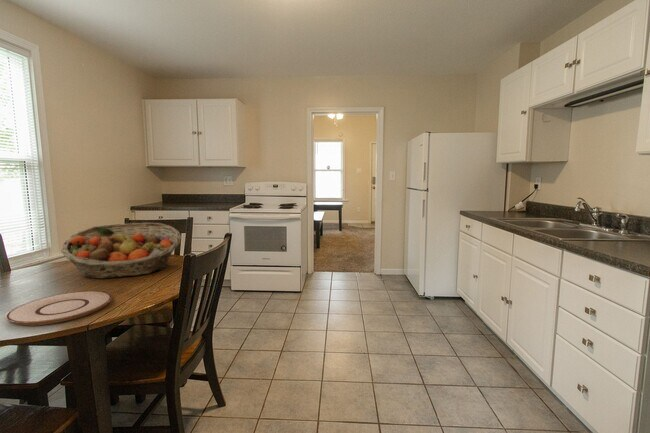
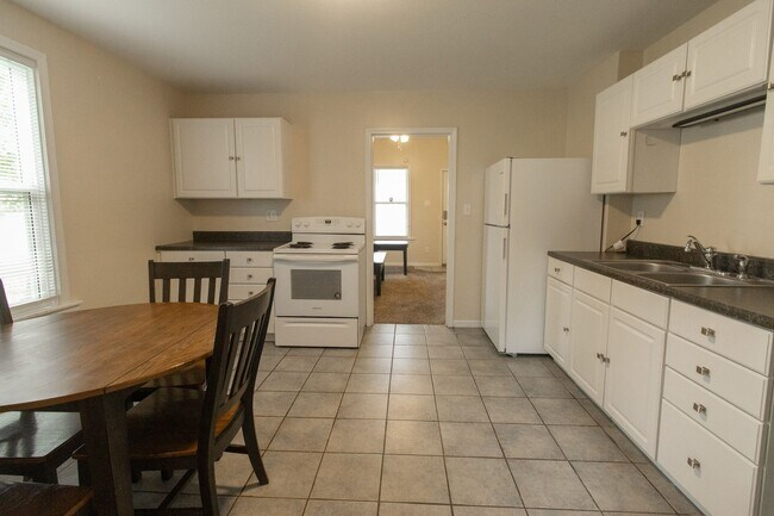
- fruit basket (126, 248)
- plate (63, 306)
